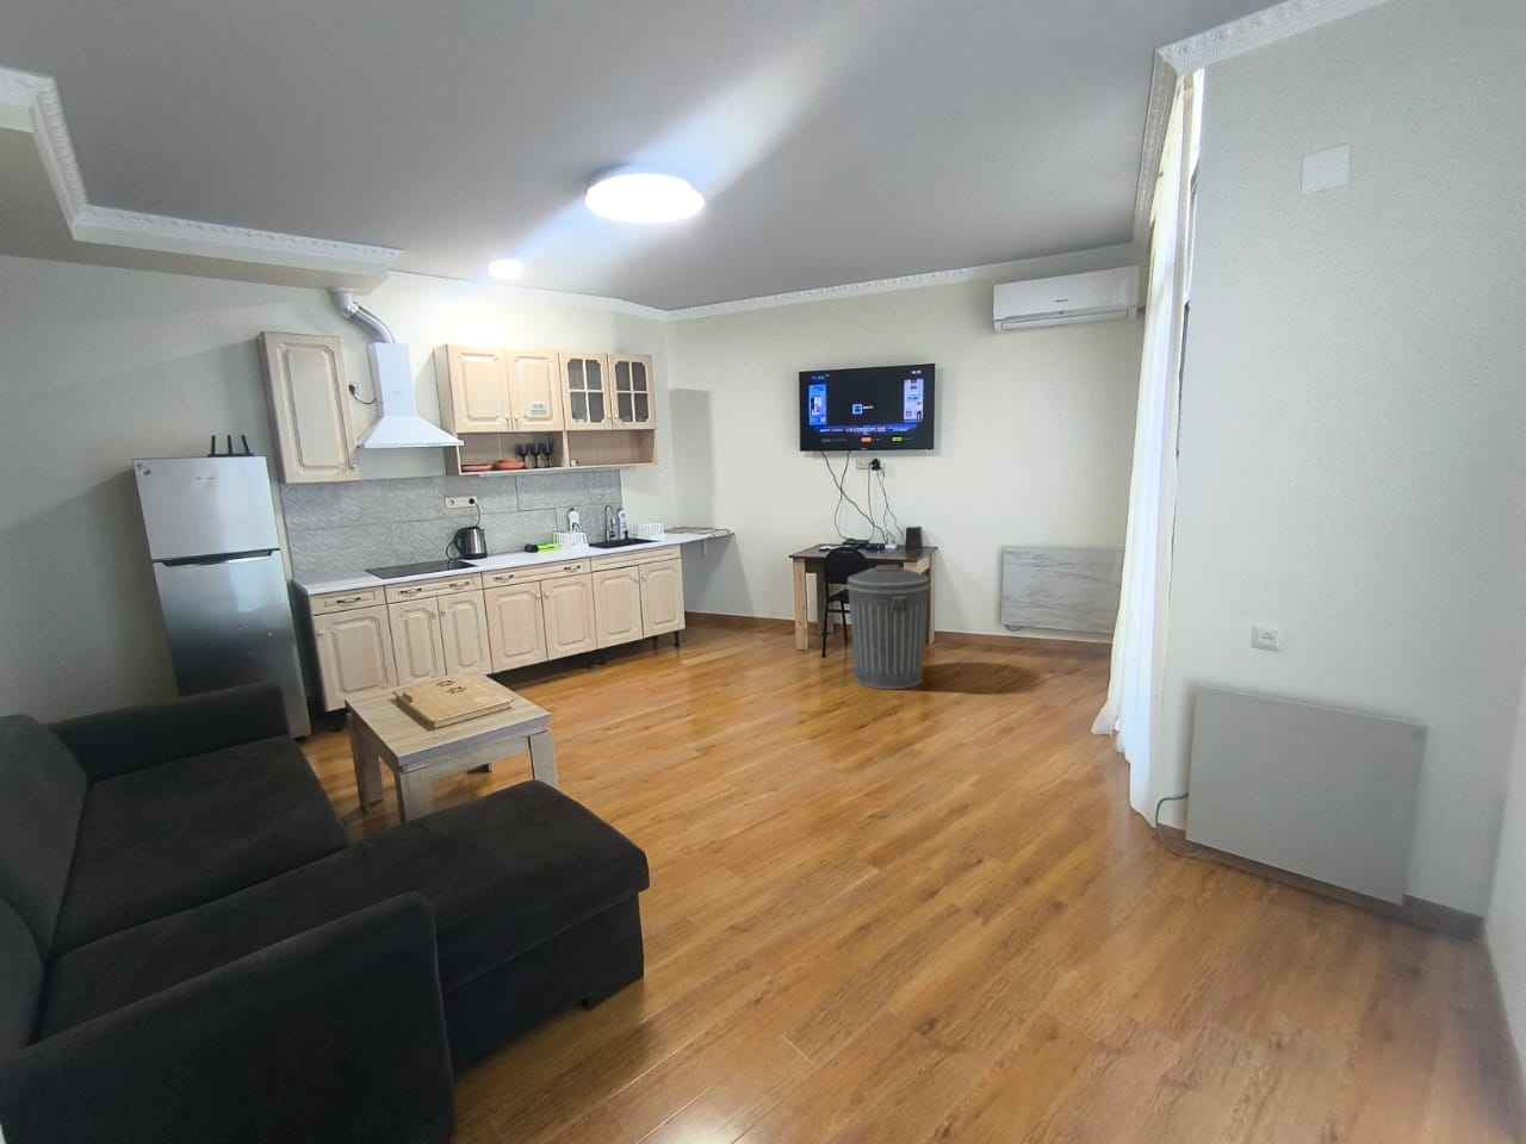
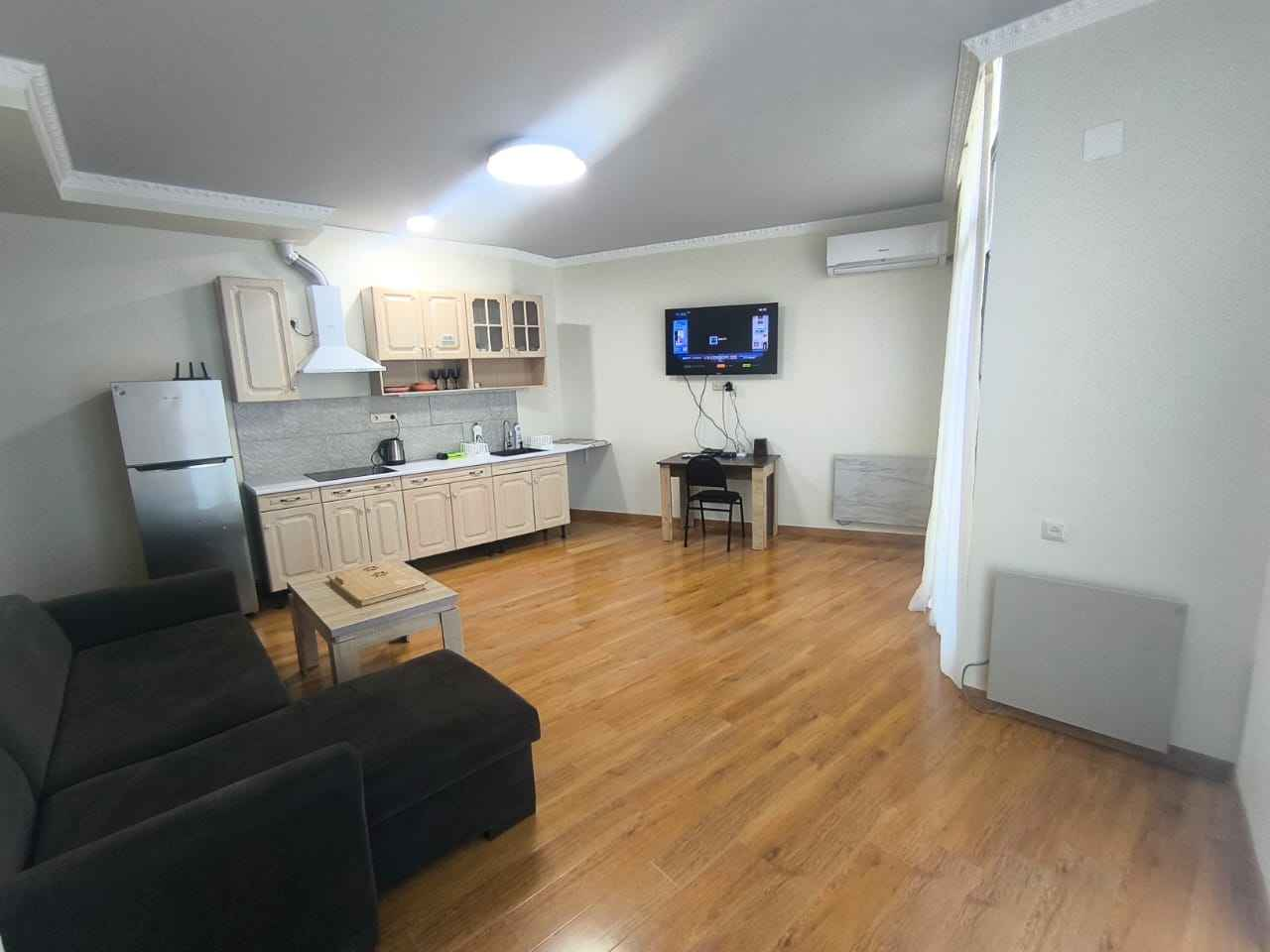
- trash can (888, 622)
